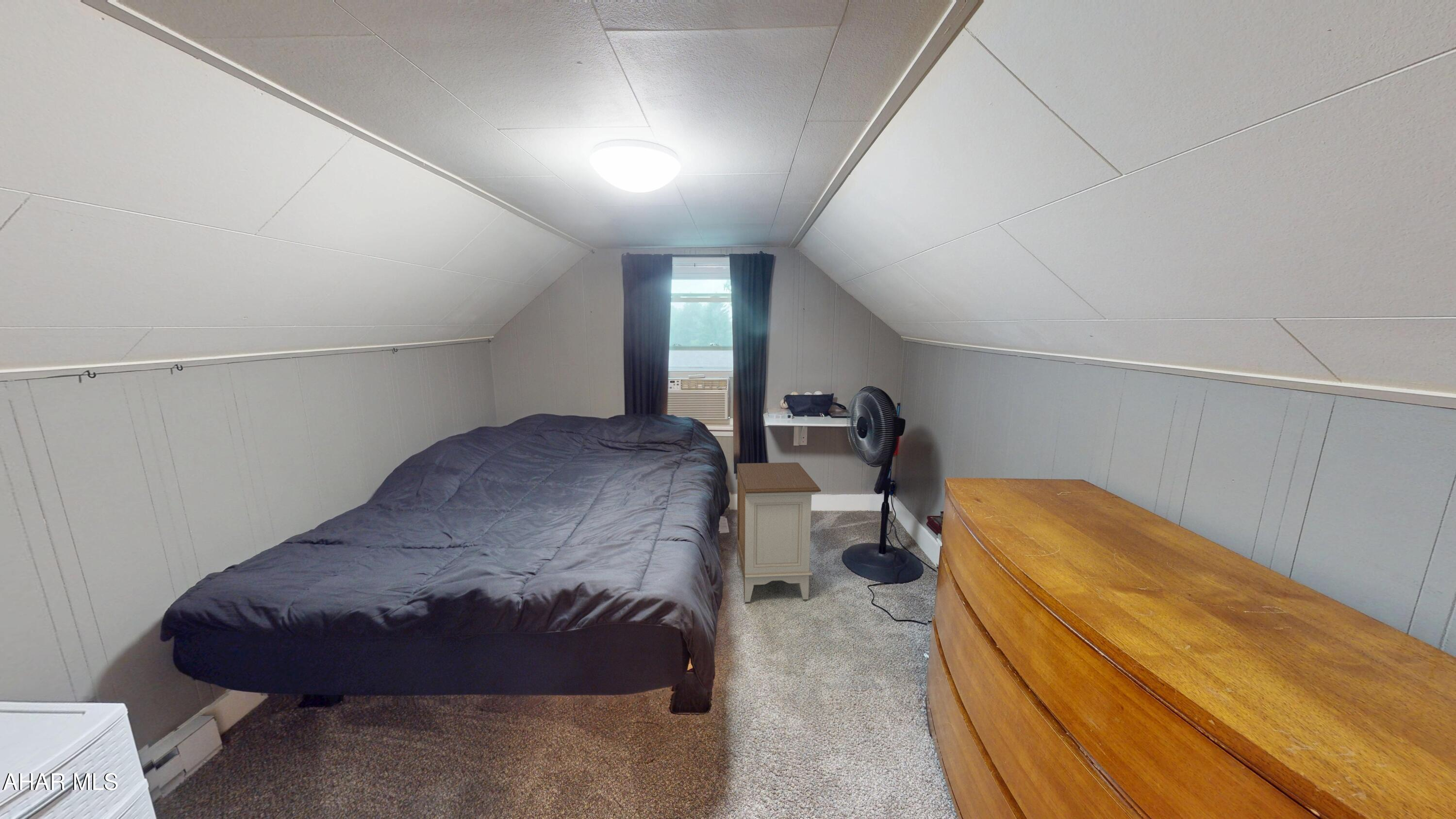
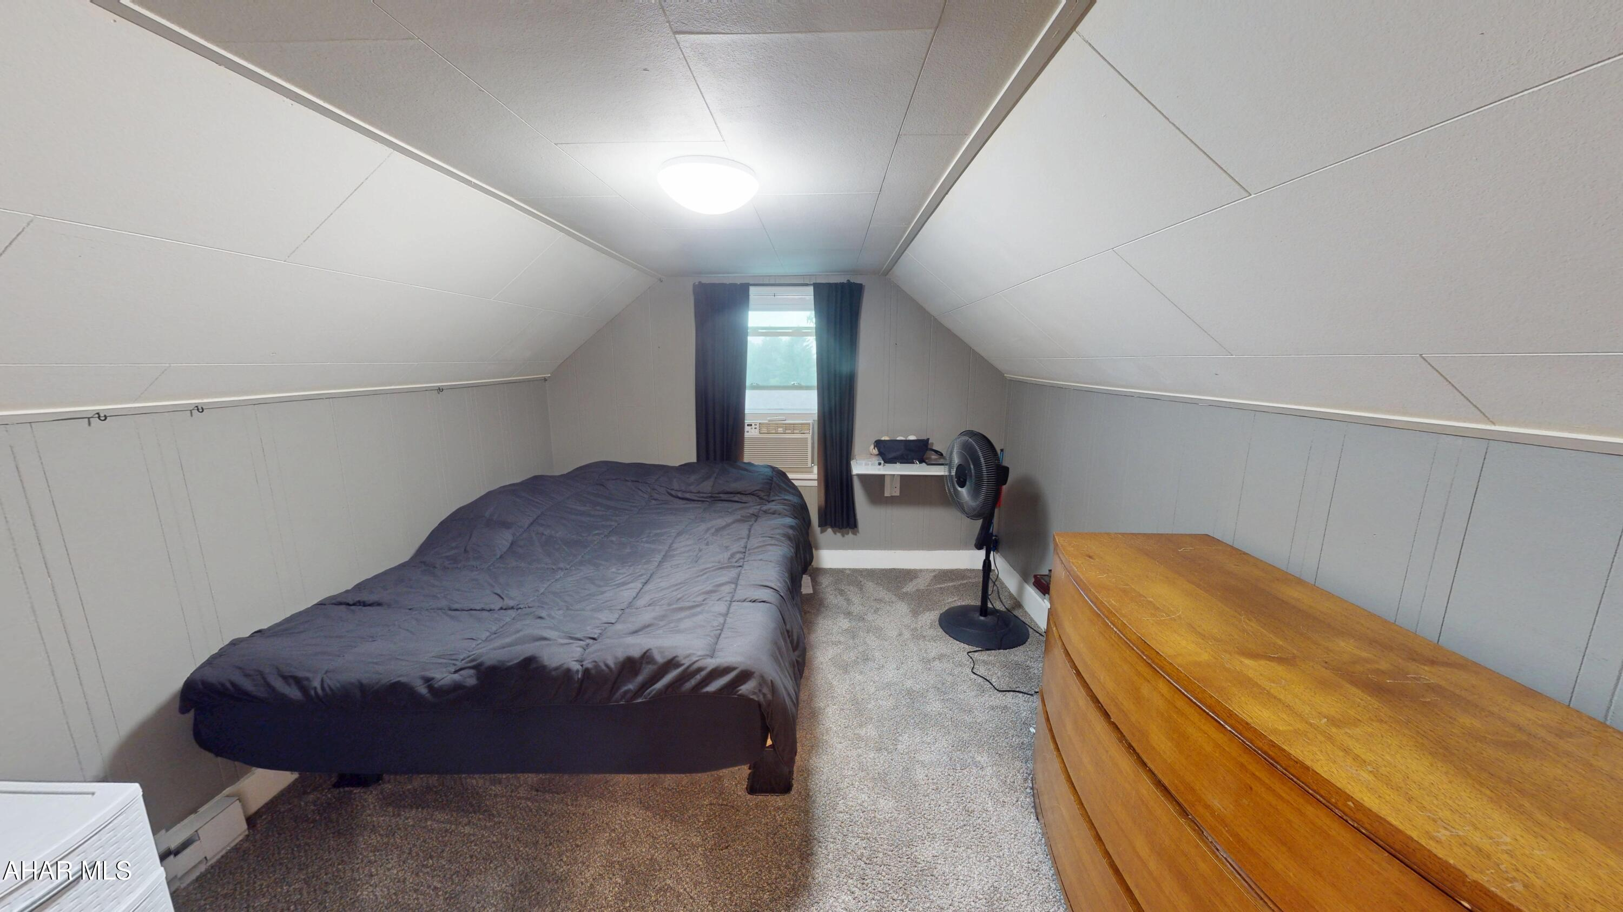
- nightstand (774, 528)
